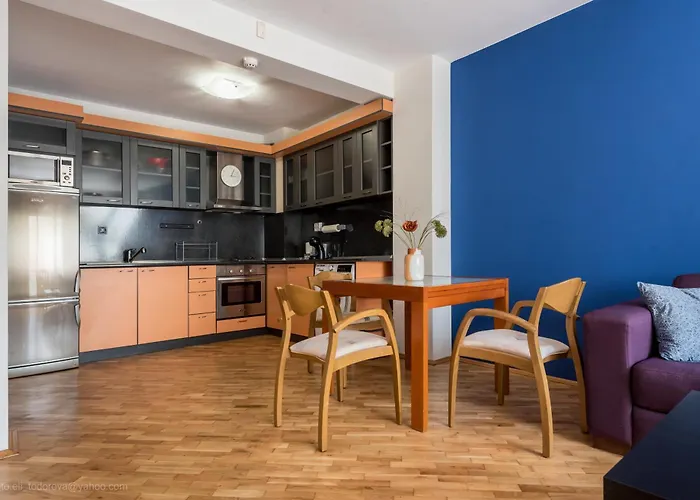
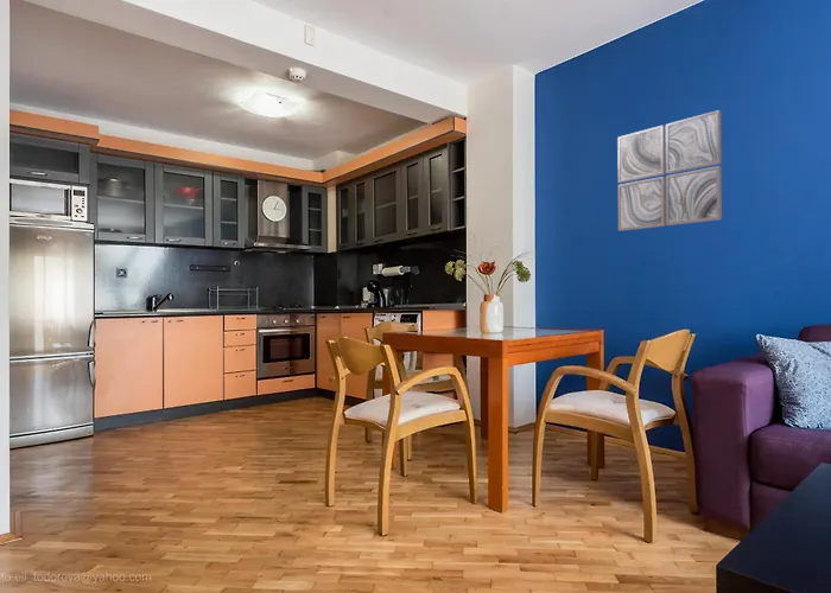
+ wall art (666, 176)
